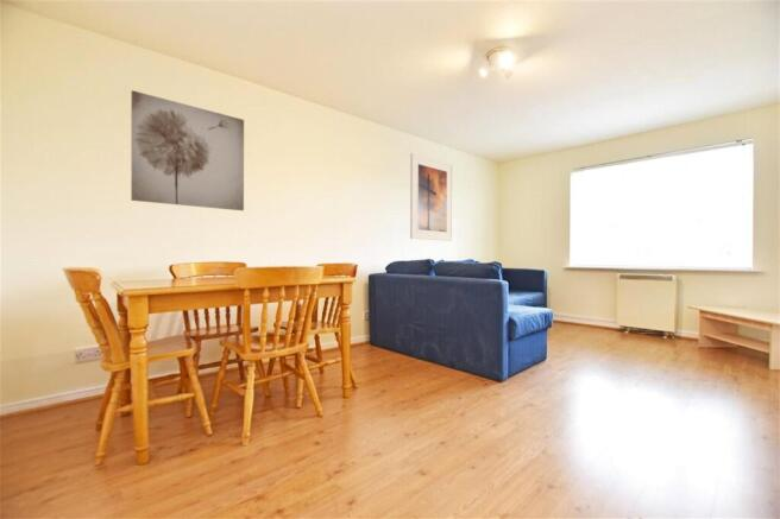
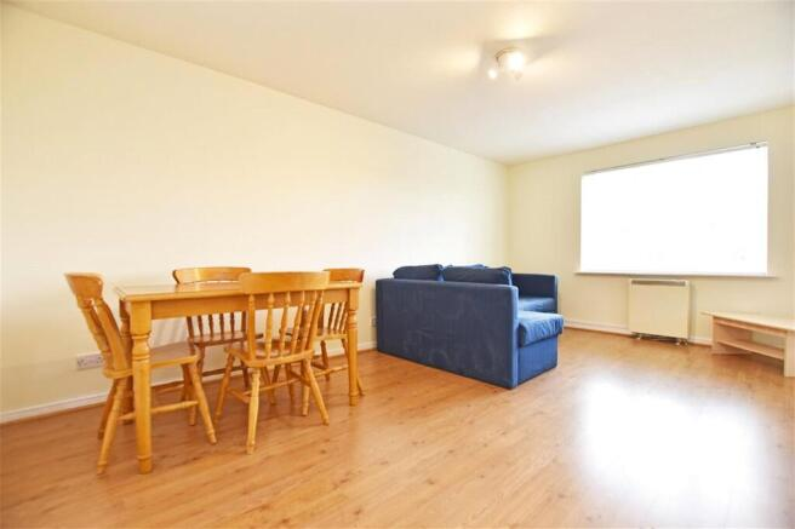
- wall art (193, 156)
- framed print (432, 198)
